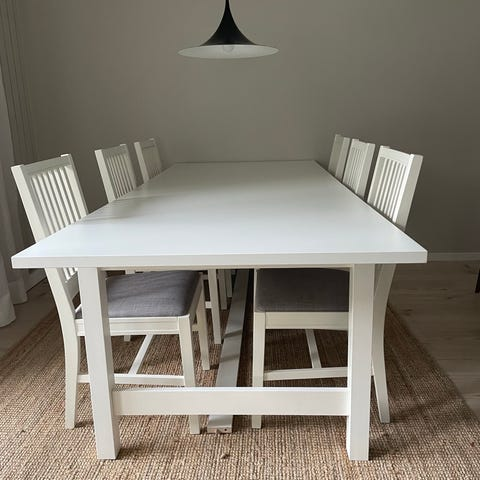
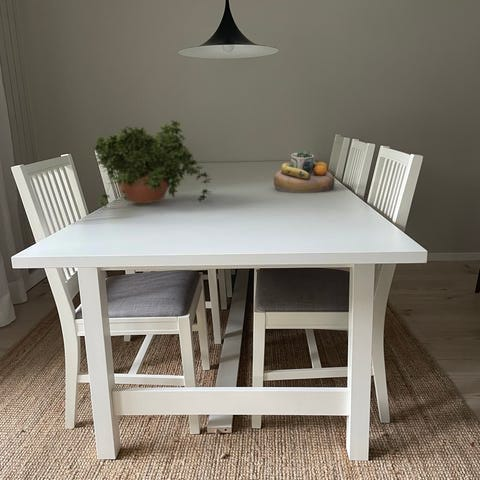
+ potted plant (146, 161)
+ decorative bowl (304, 169)
